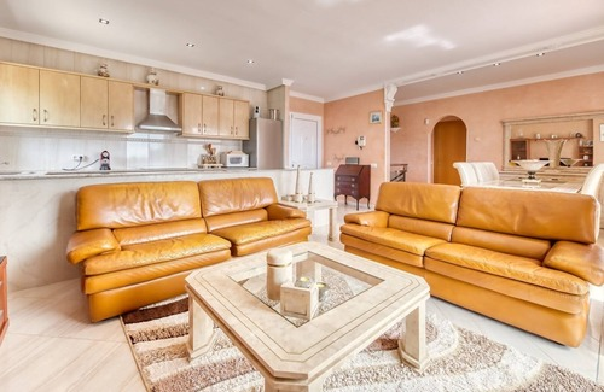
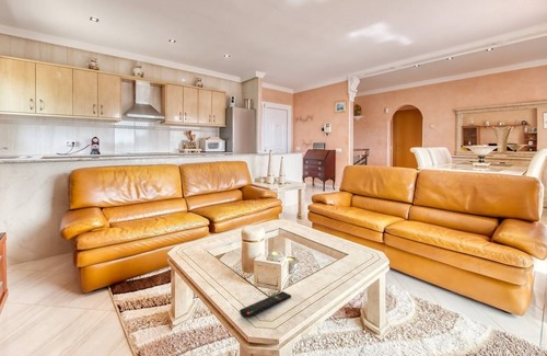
+ remote control (266, 303)
